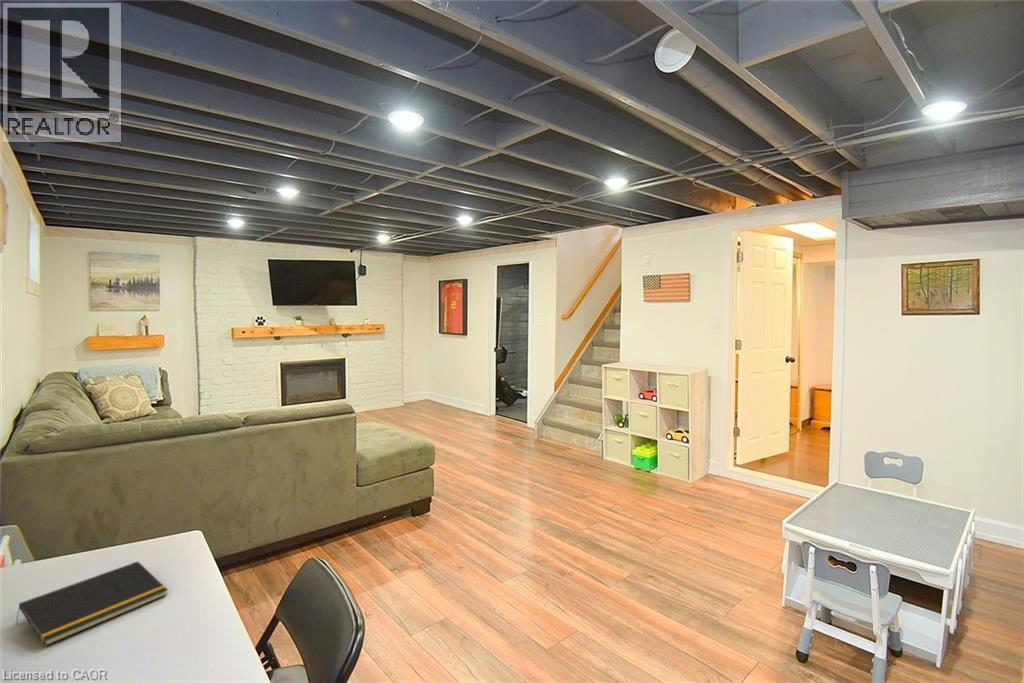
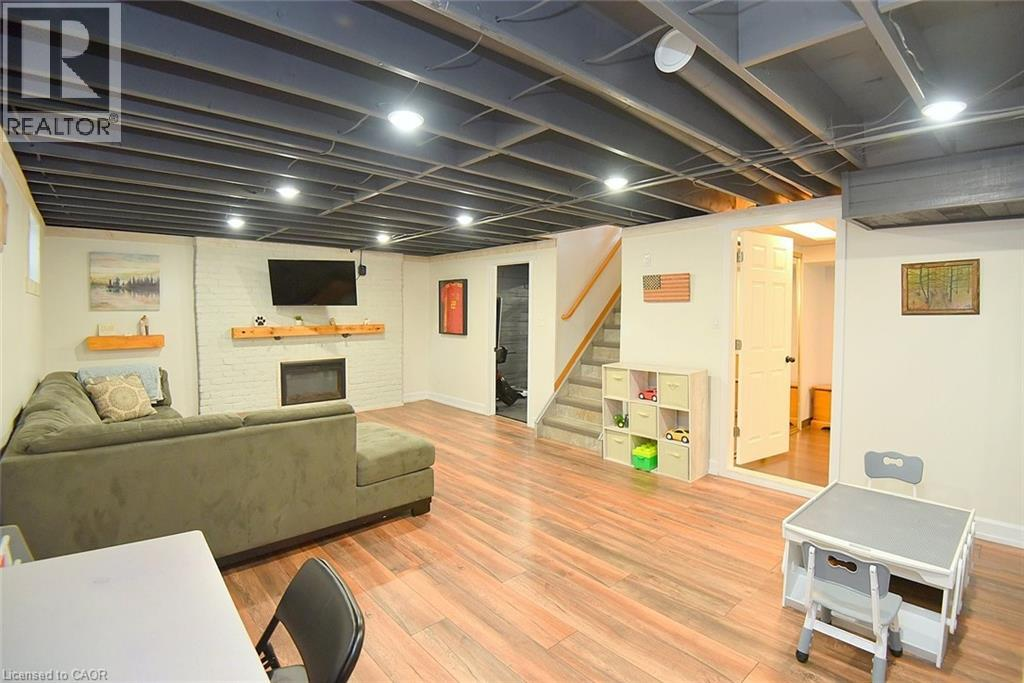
- notepad (97, 598)
